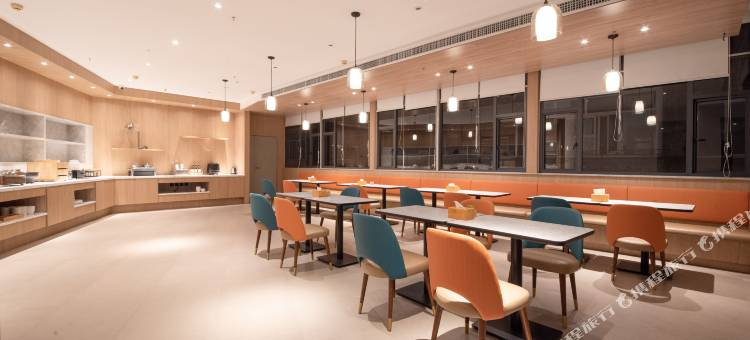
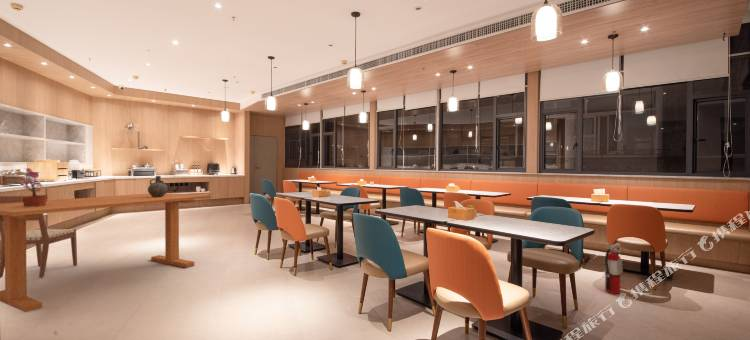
+ fire extinguisher (612, 267)
+ ceramic jug (157, 186)
+ dining table (106, 207)
+ chair (38, 232)
+ potted plant (38, 187)
